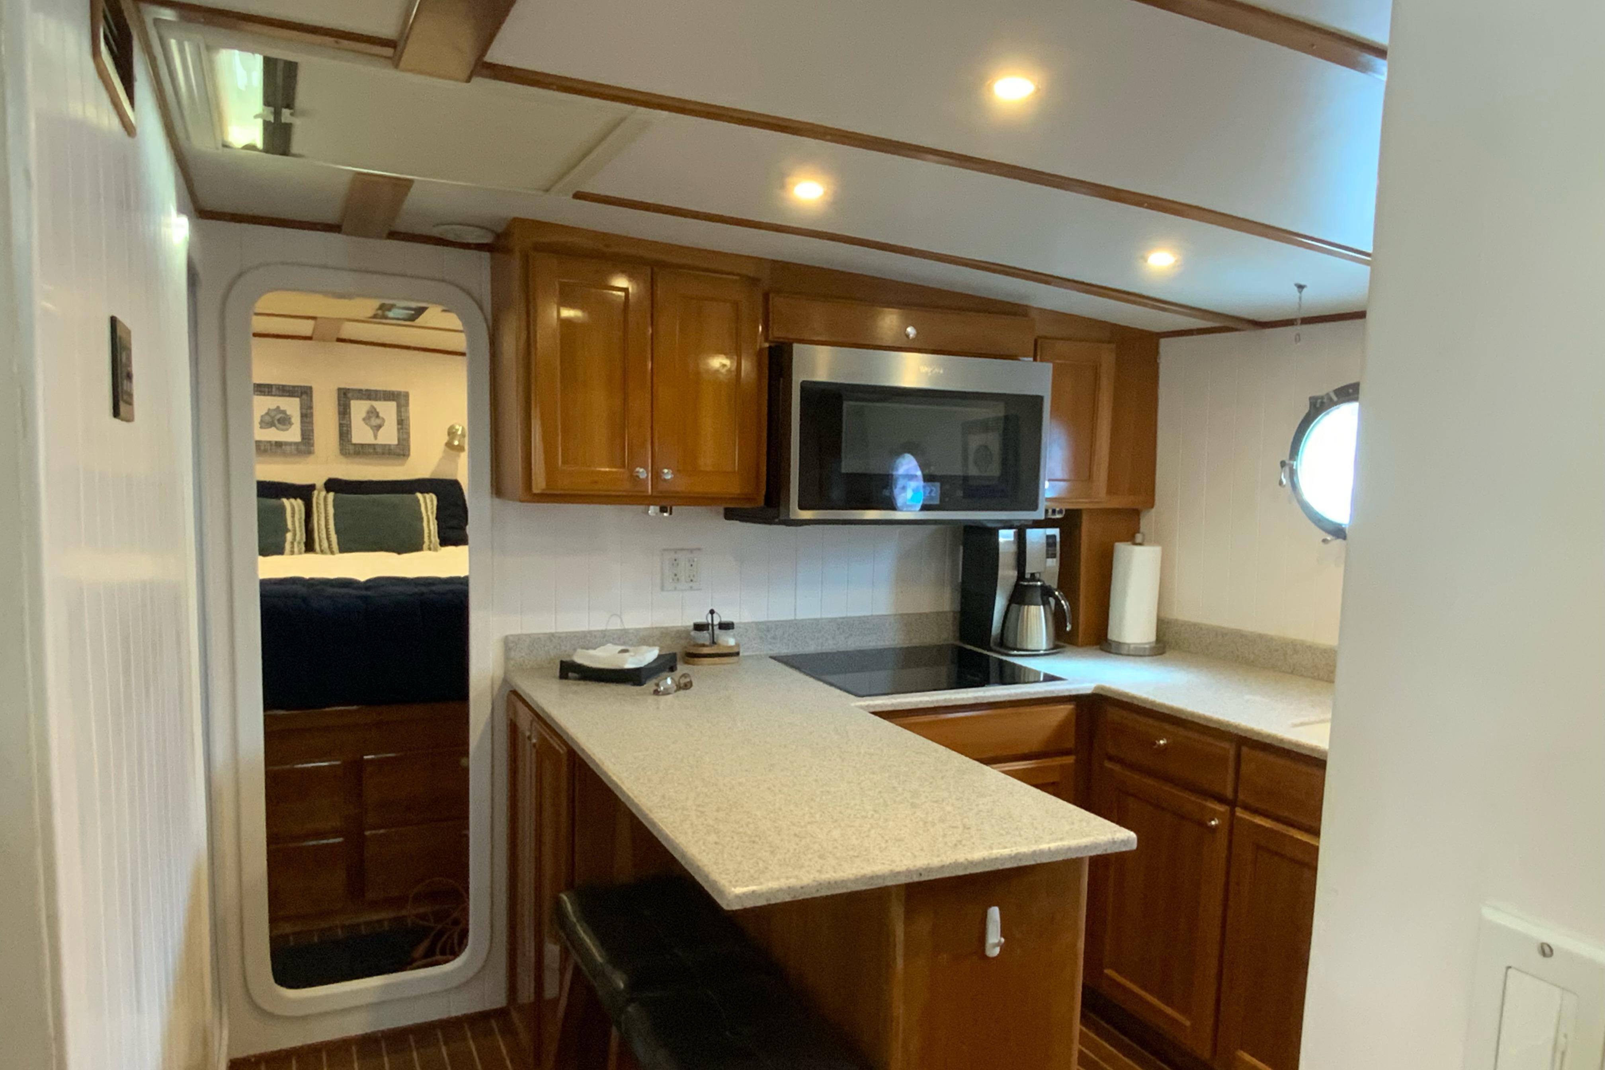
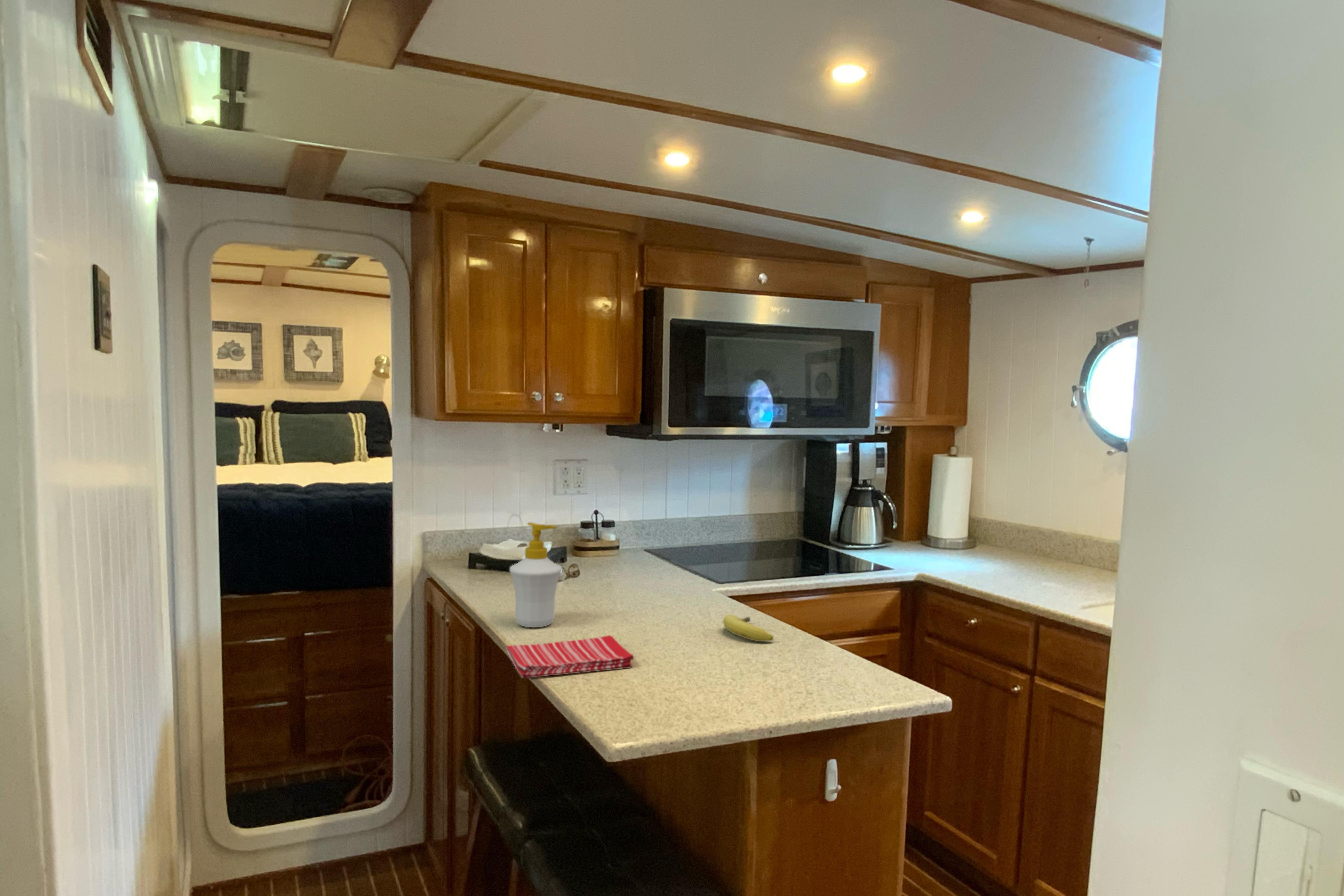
+ soap bottle (536, 574)
+ dish towel (569, 654)
+ fruit (744, 625)
